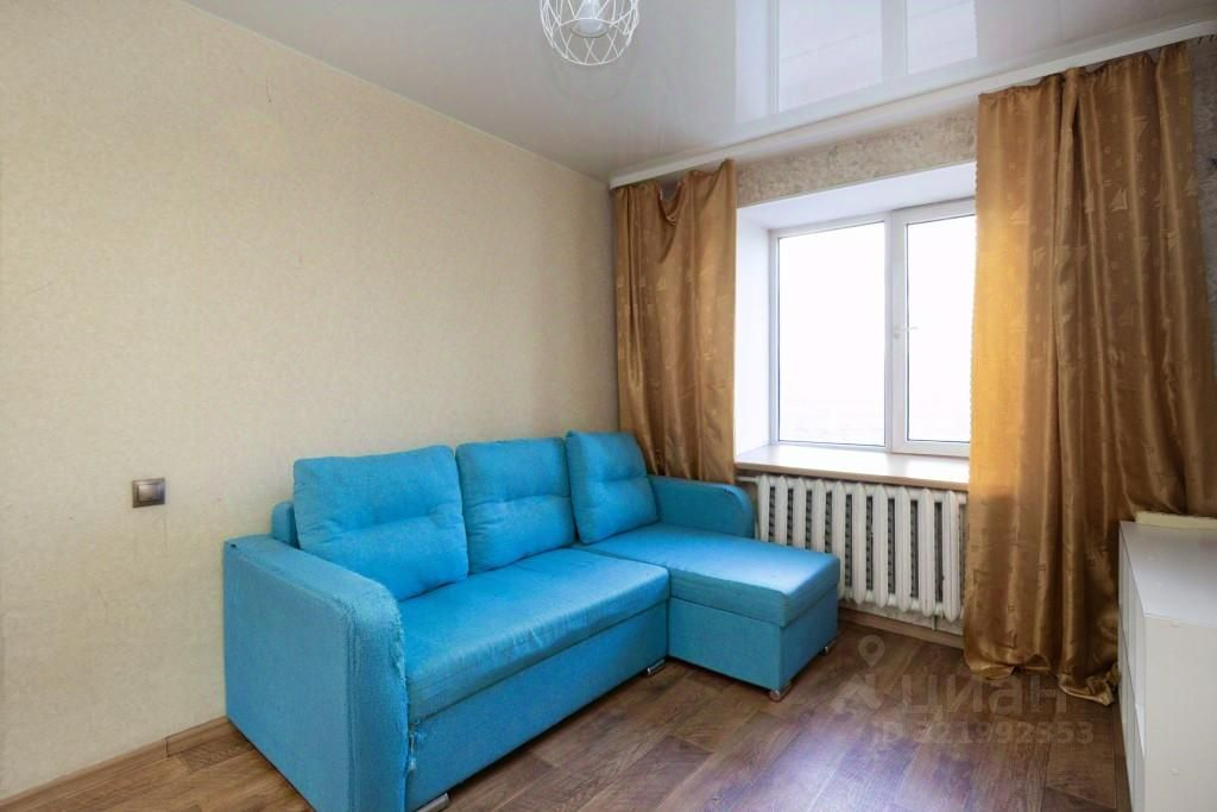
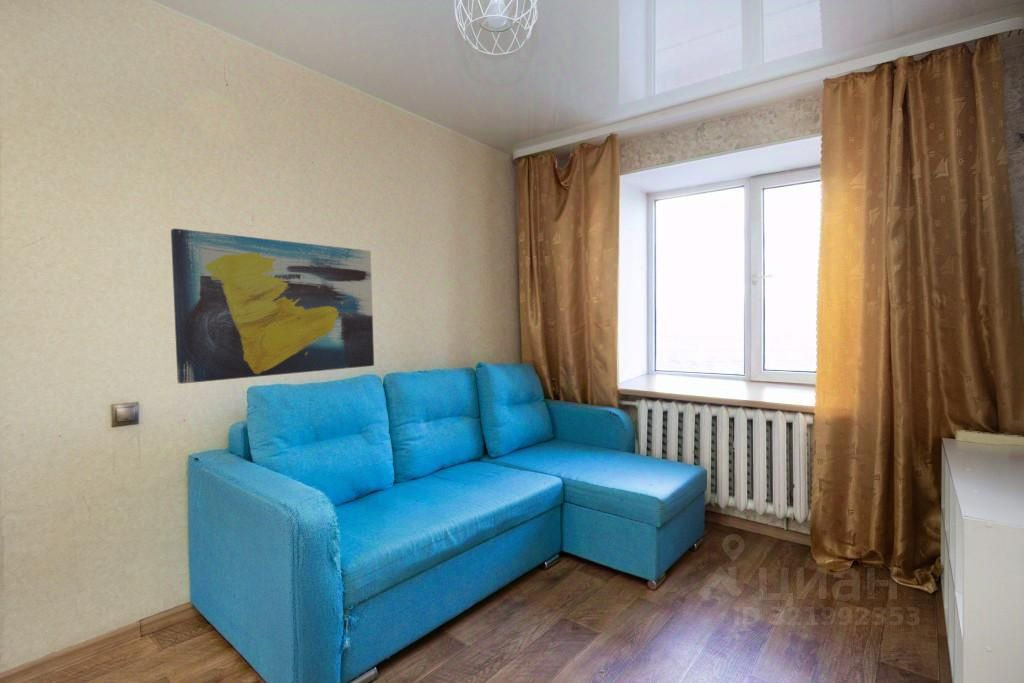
+ wall art (287, 307)
